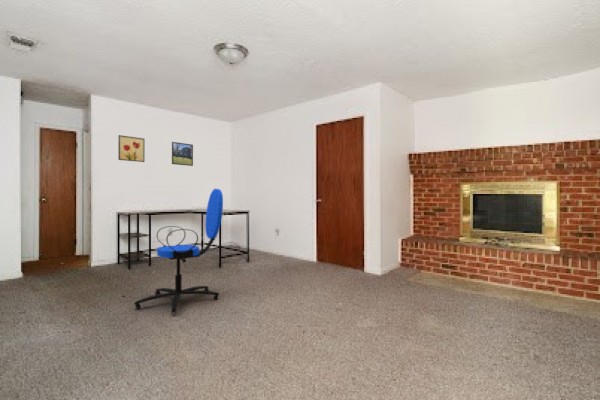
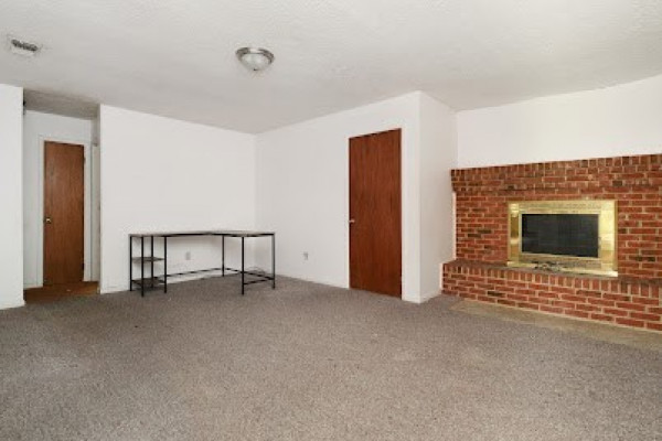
- office chair (179, 245)
- wall art (131, 149)
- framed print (182, 154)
